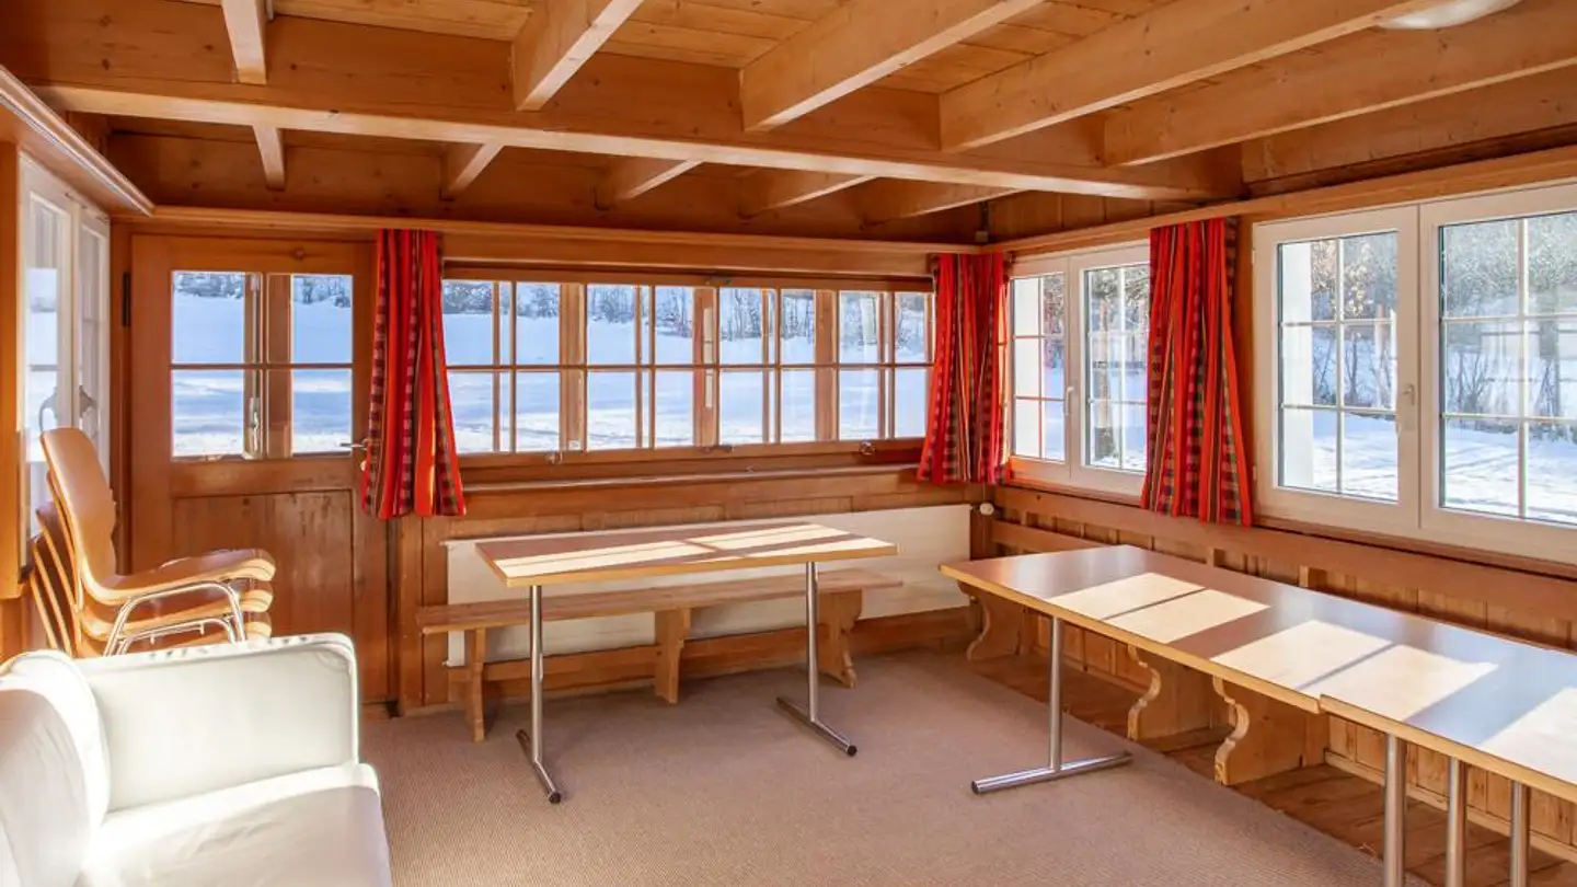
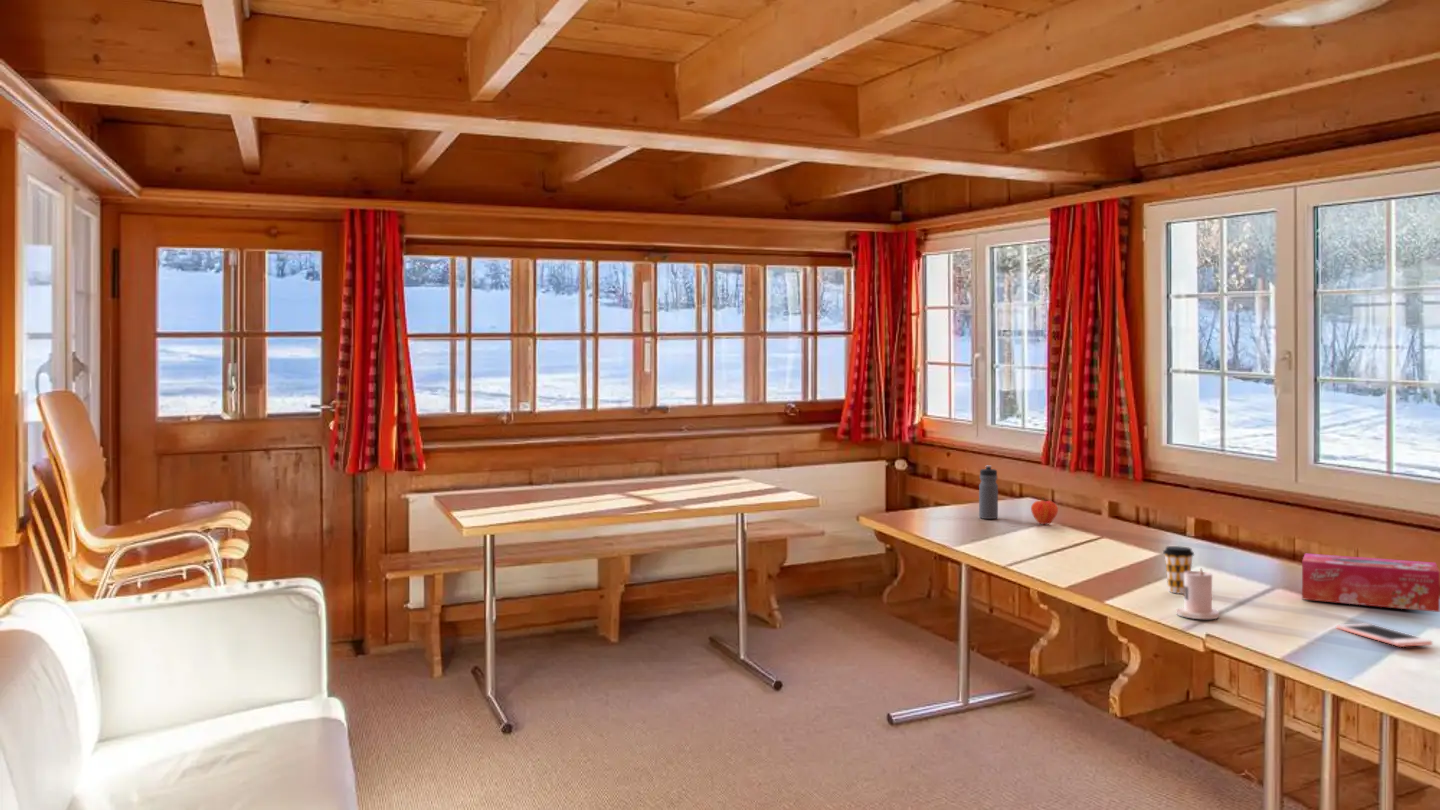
+ tissue box (1368, 581)
+ candle (1197, 591)
+ fruit (1044, 510)
+ cell phone (1382, 634)
+ coffee cup (1178, 569)
+ water bottle (988, 491)
